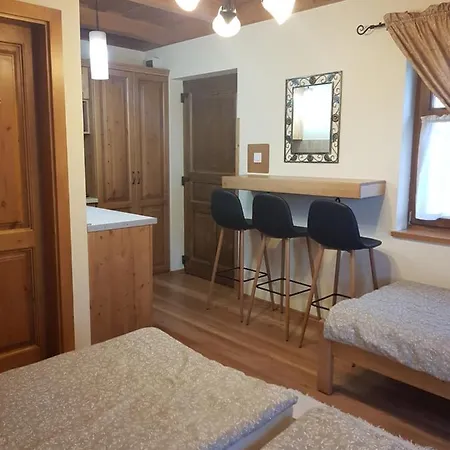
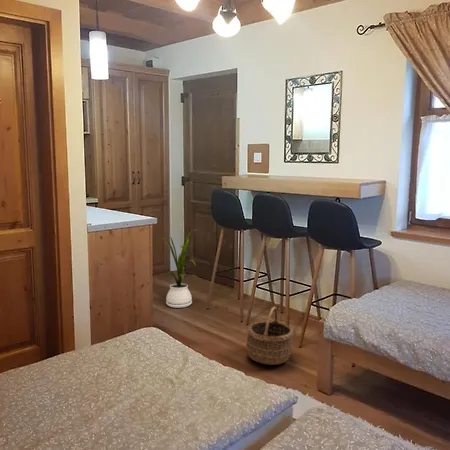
+ house plant (180, 266)
+ wicker basket (269, 333)
